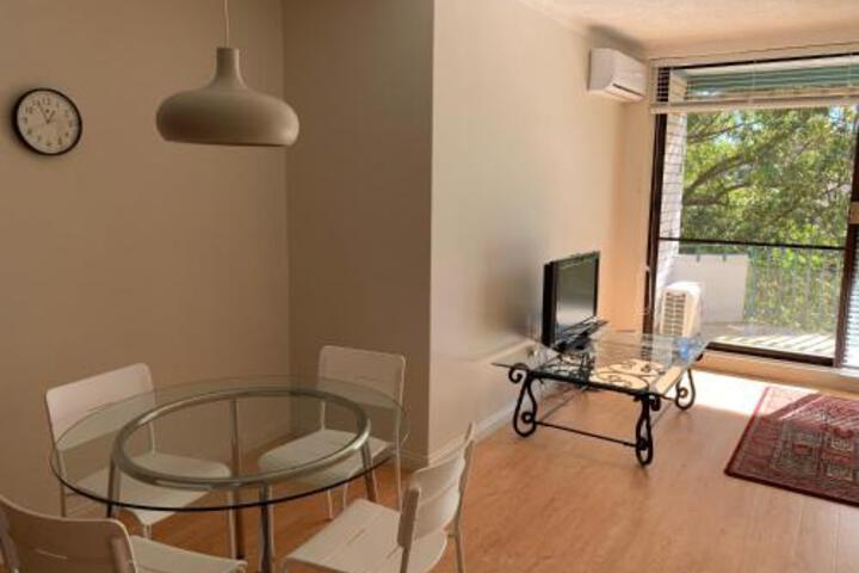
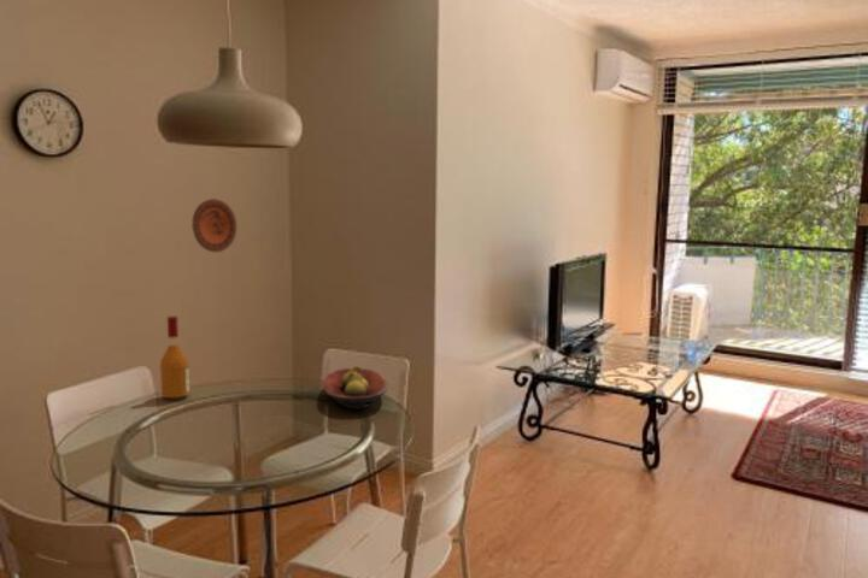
+ wine bottle (174, 356)
+ decorative plate (213, 225)
+ fruit bowl (354, 383)
